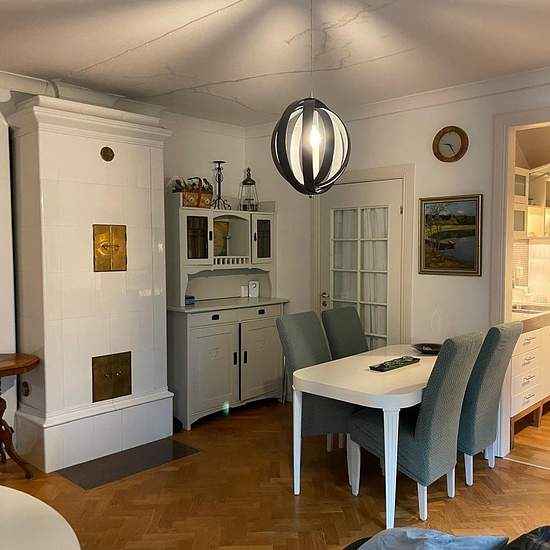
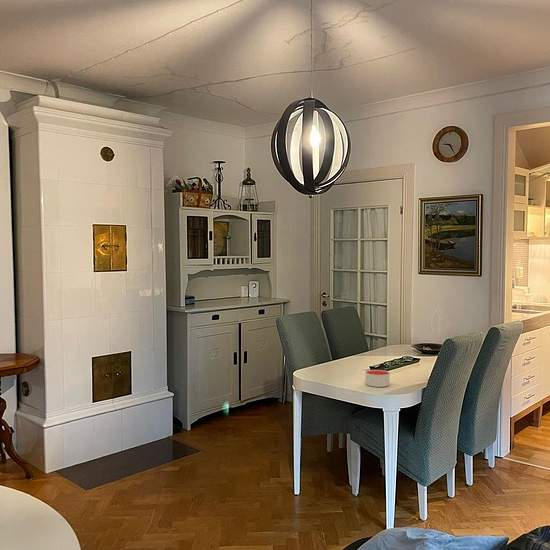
+ candle (377, 377)
